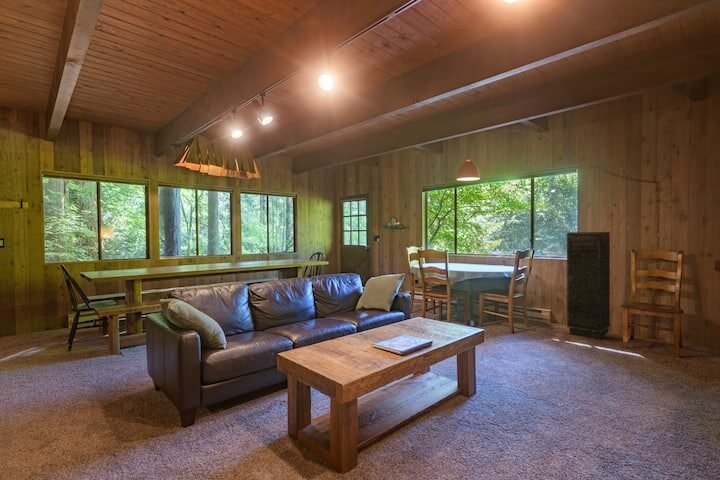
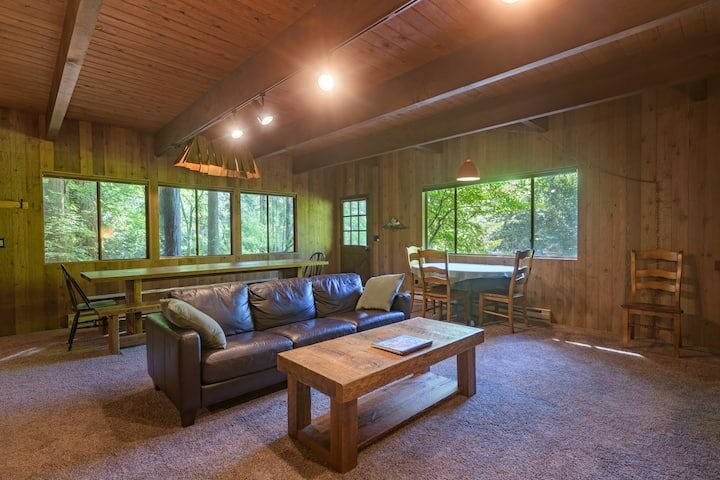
- storage cabinet (588, 282)
